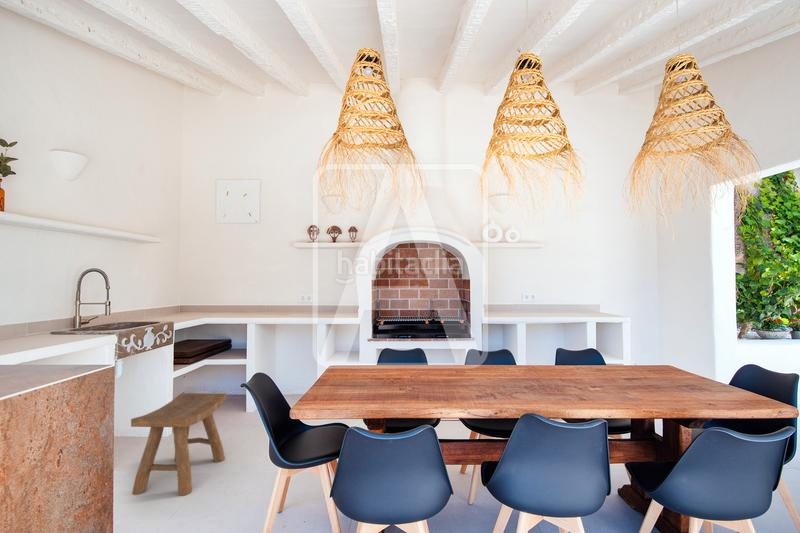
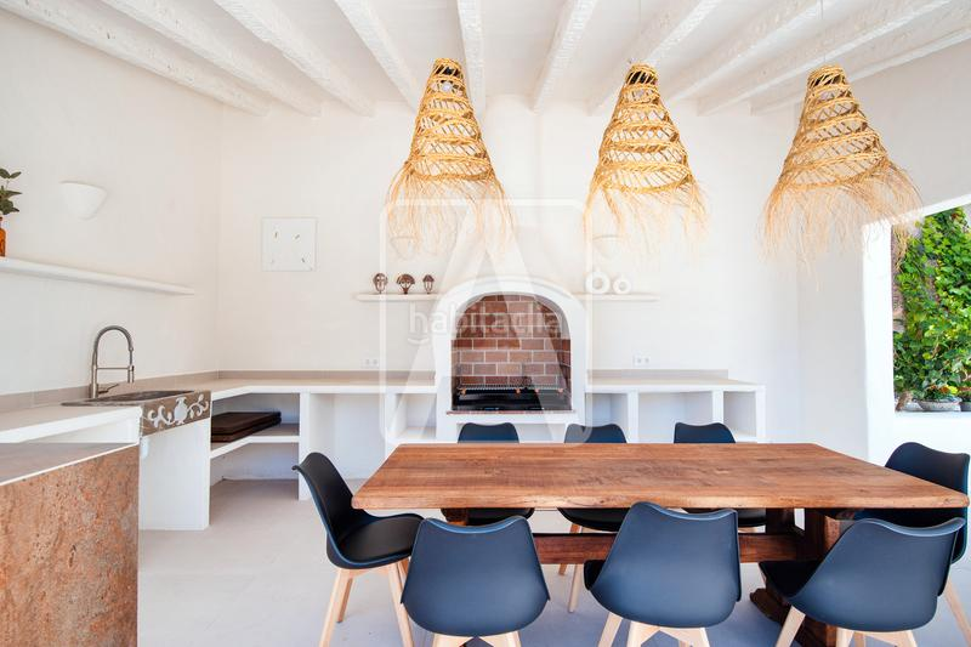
- stool (182, 439)
